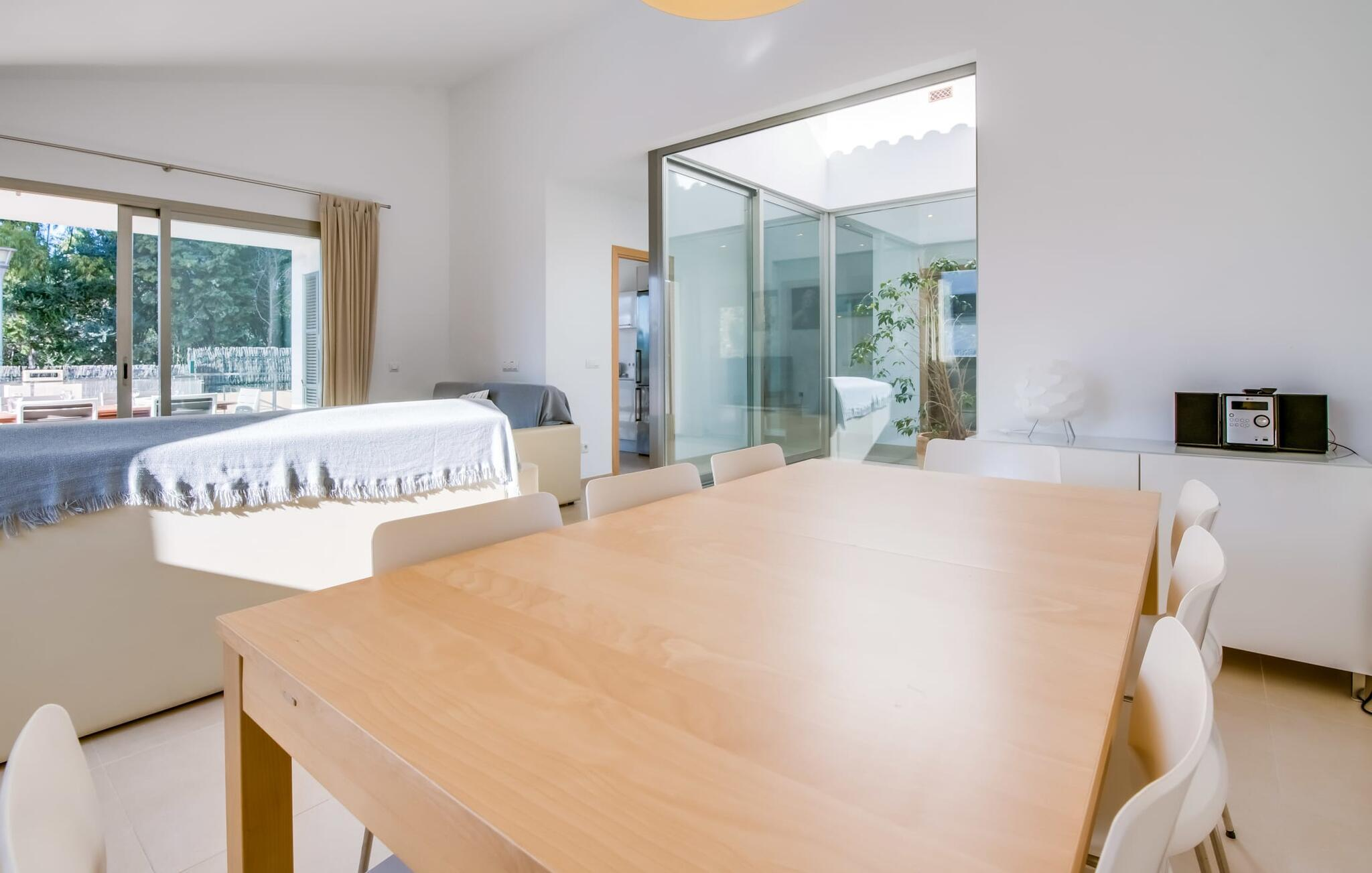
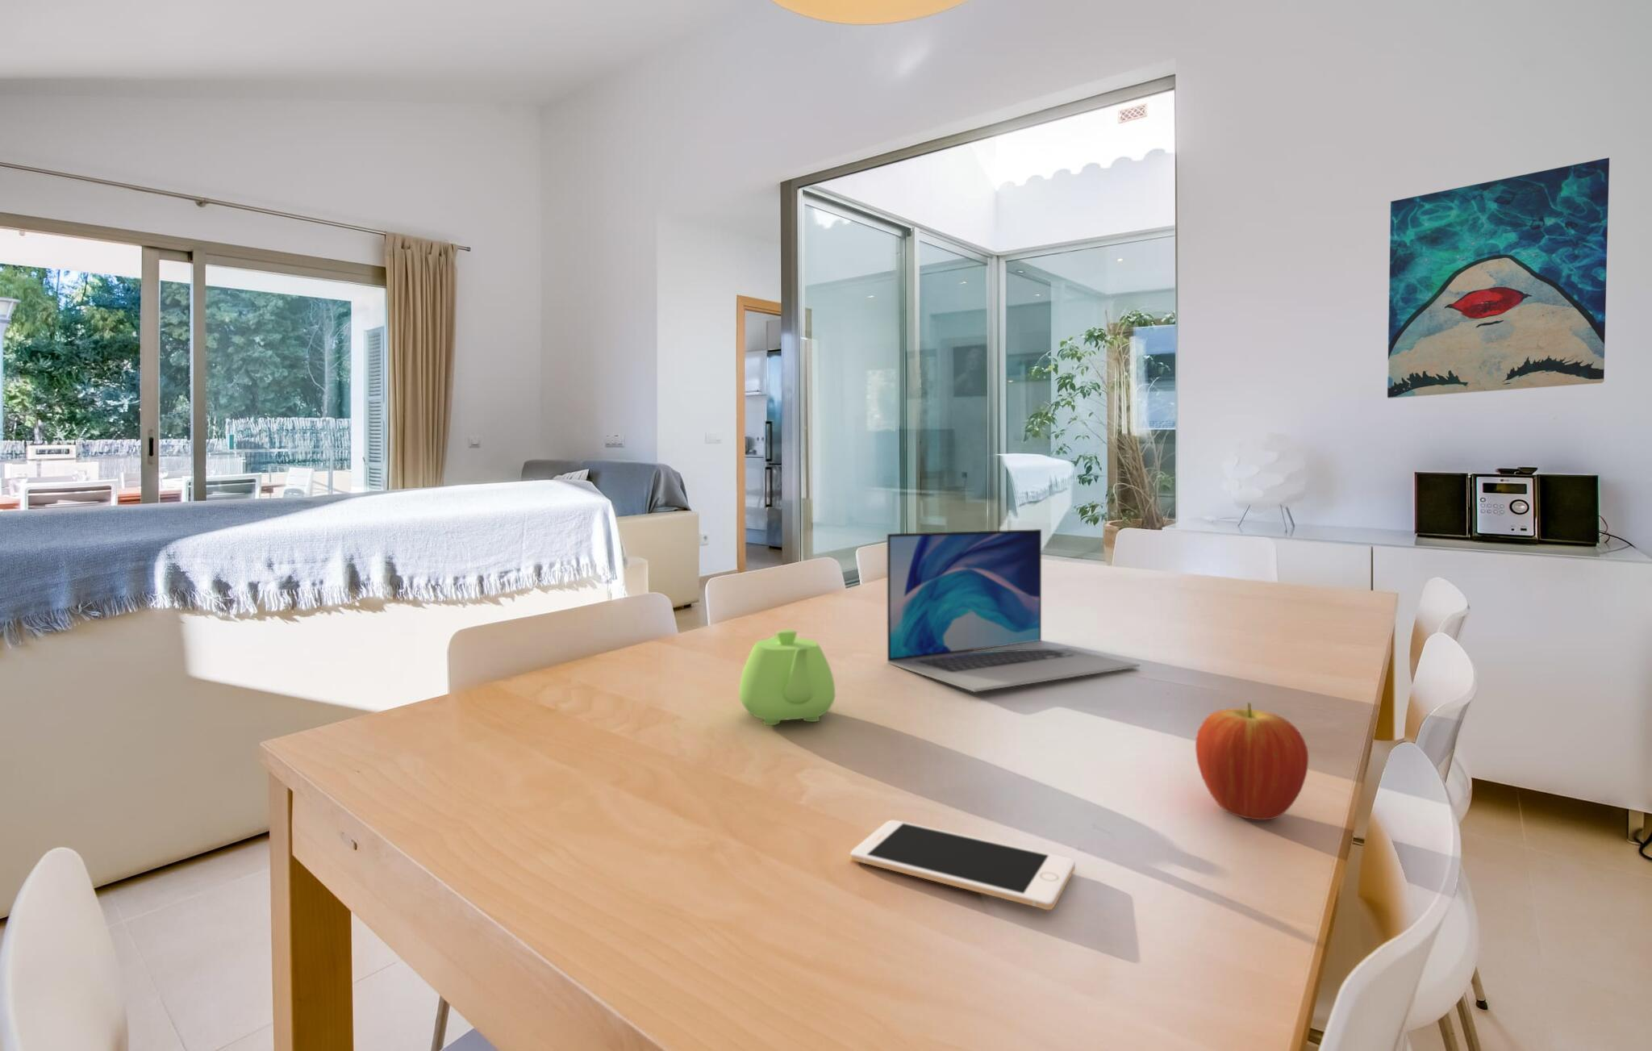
+ cell phone (961, 860)
+ wall art (1489, 287)
+ laptop (1011, 600)
+ teapot (789, 674)
+ fruit (1250, 756)
